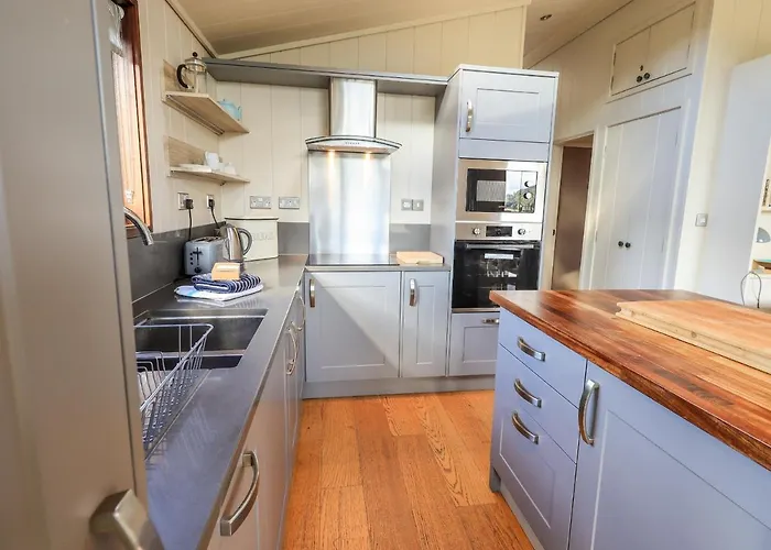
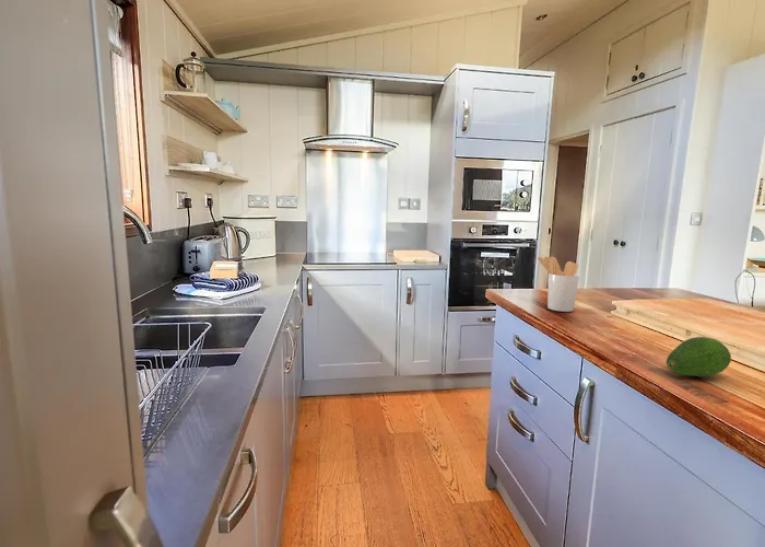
+ fruit (697, 356)
+ utensil holder (556, 281)
